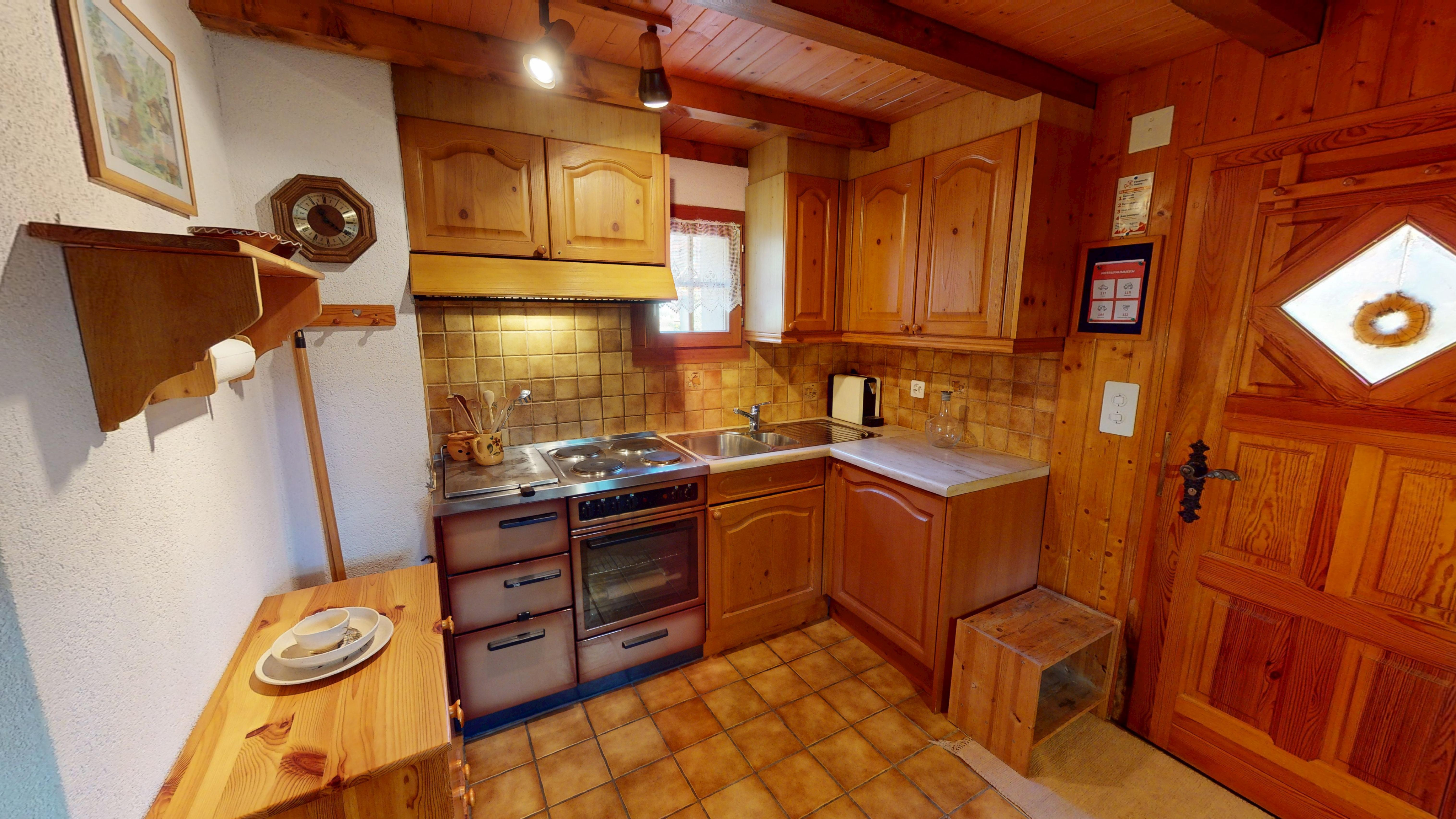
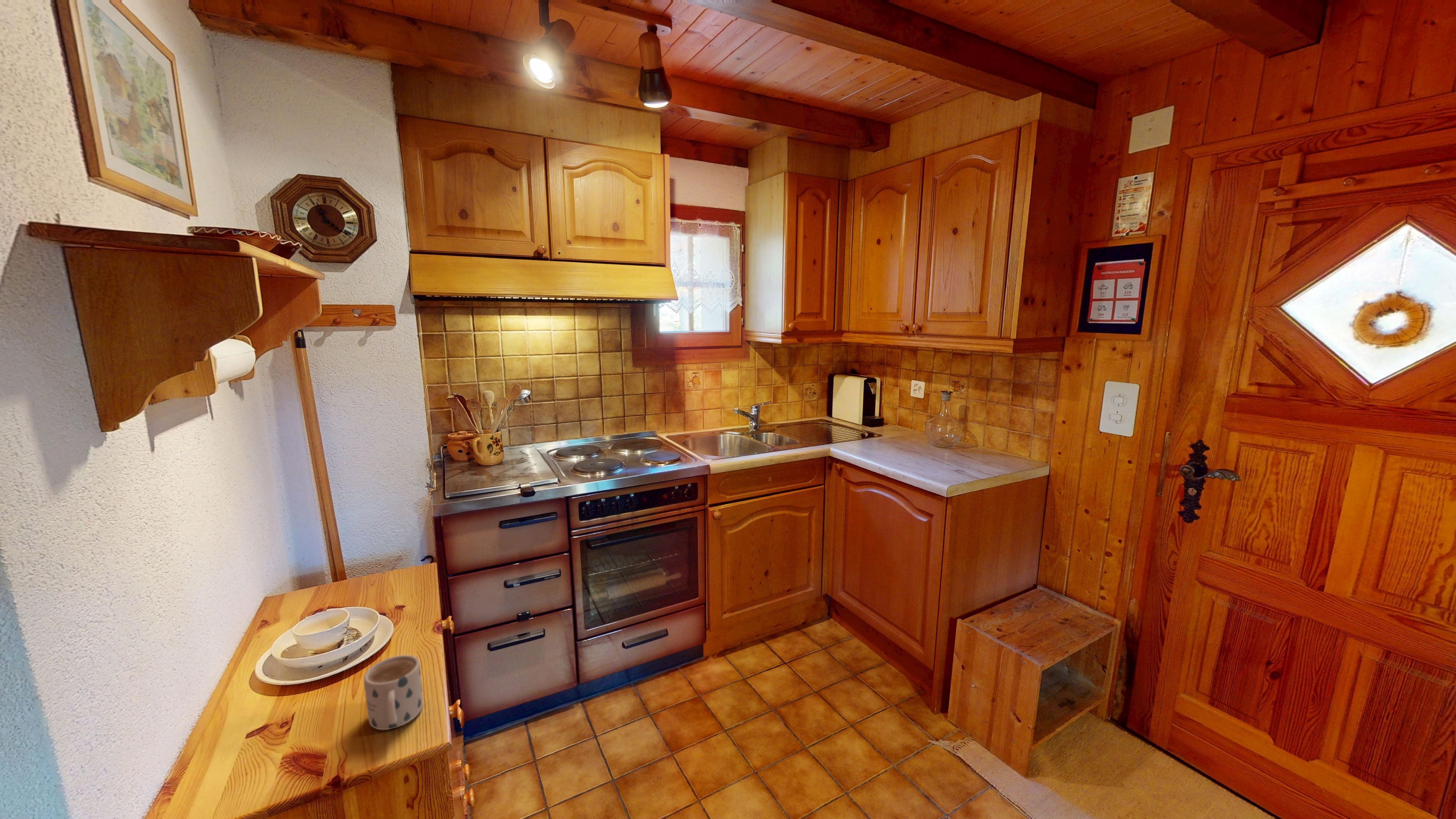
+ mug (394, 697)
